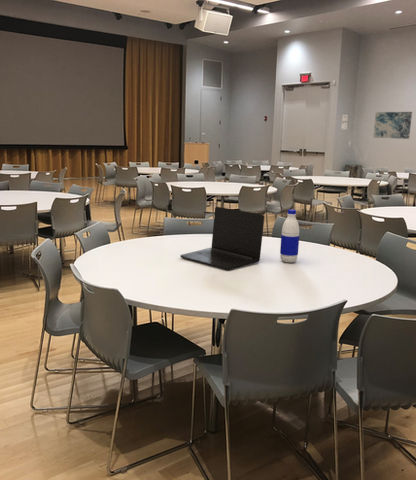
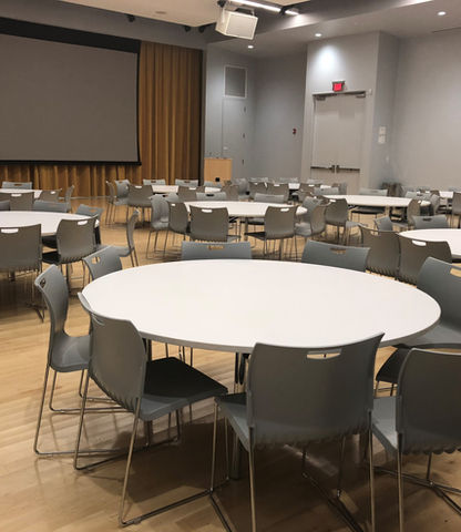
- water bottle (290, 236)
- laptop (221, 236)
- wall art (392, 125)
